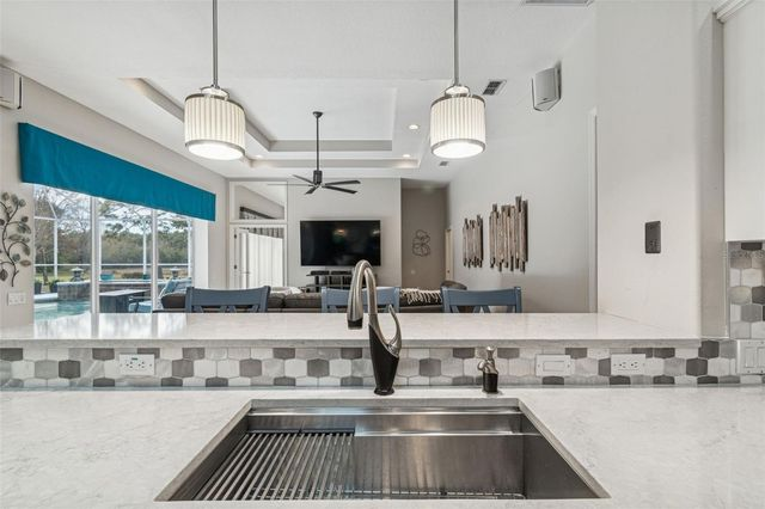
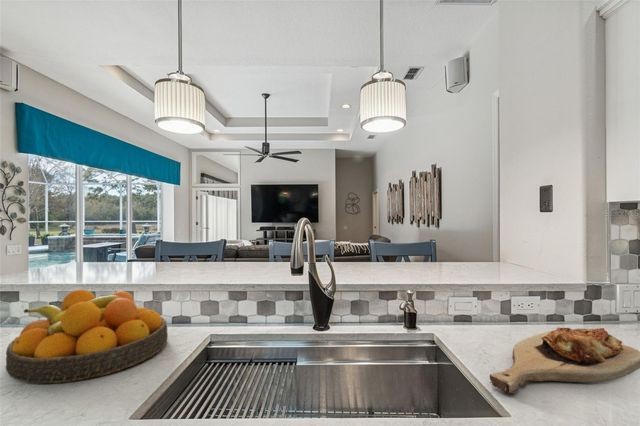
+ fruit bowl (95, 322)
+ cutting board (565, 351)
